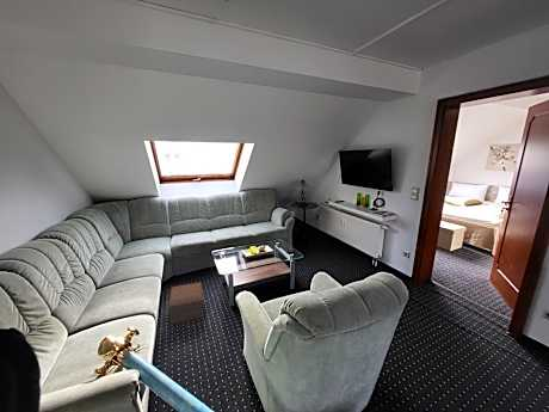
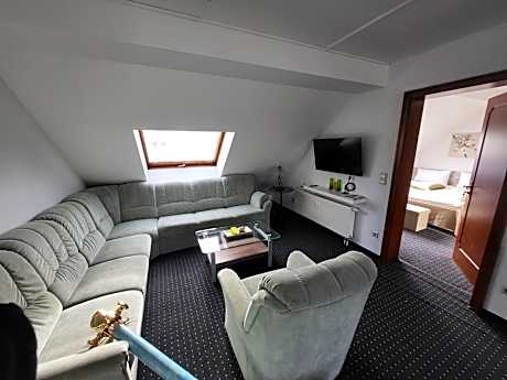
- footstool (186, 301)
